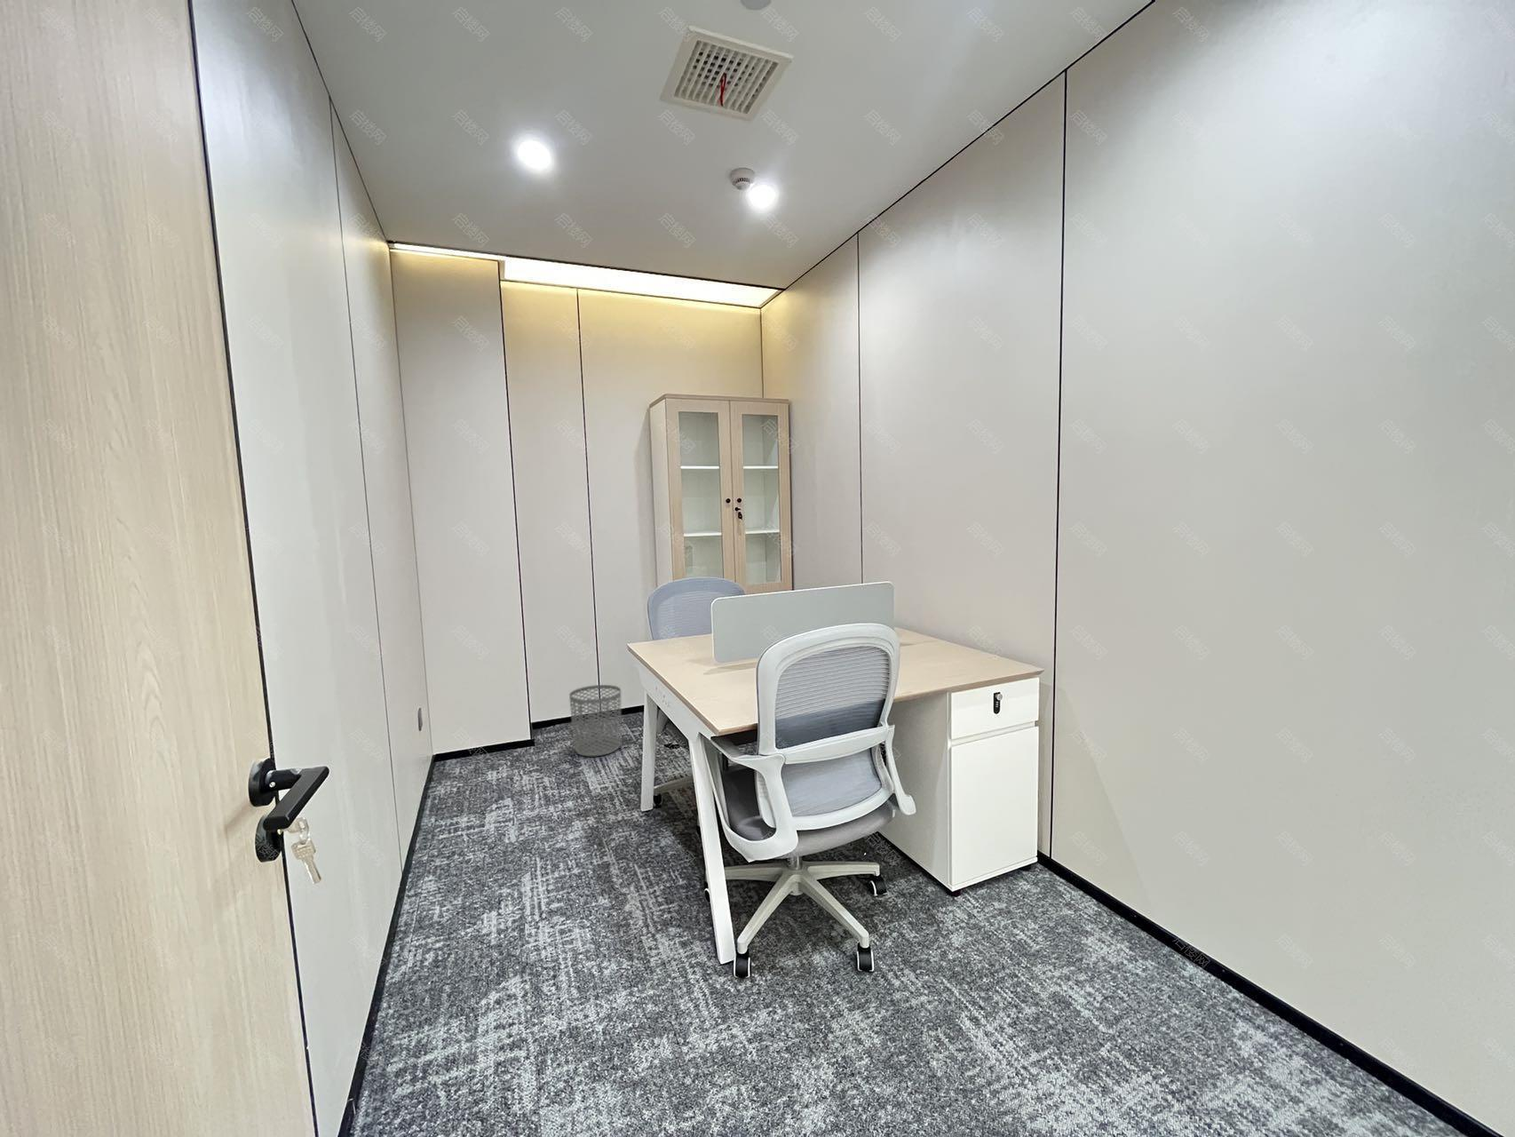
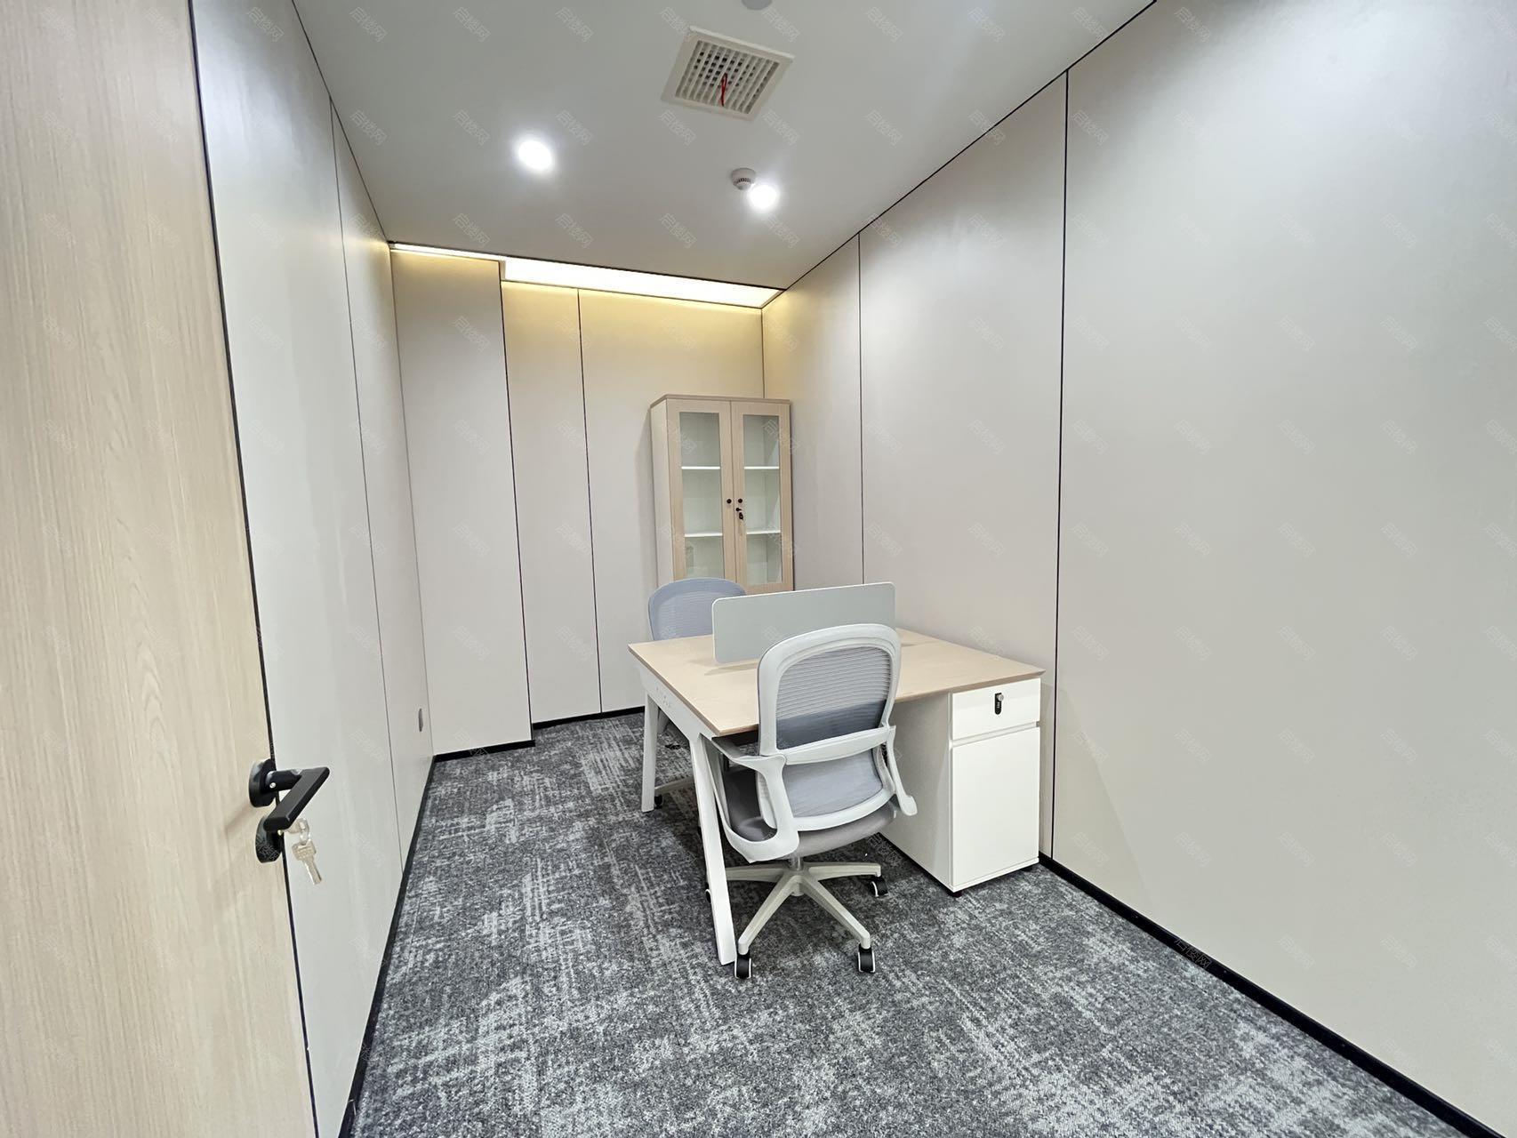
- waste bin (596, 719)
